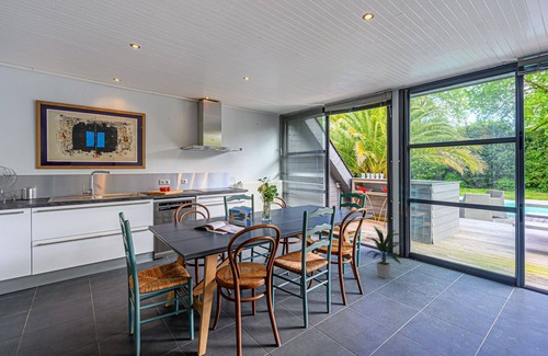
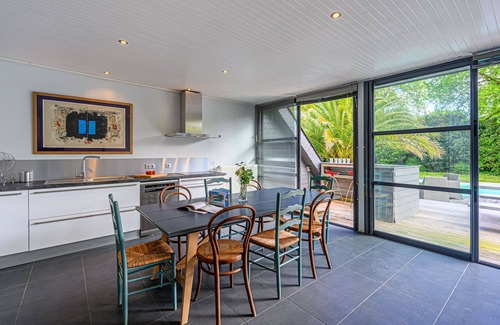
- indoor plant (385, 251)
